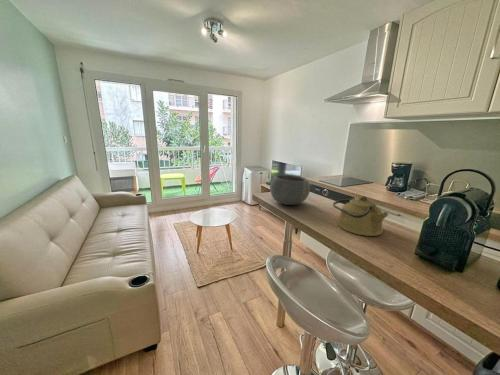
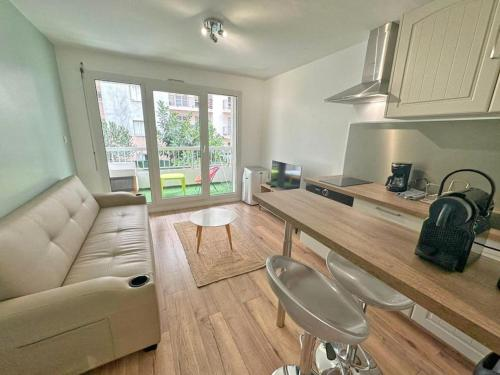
- bowl (289, 190)
- kettle (364, 213)
